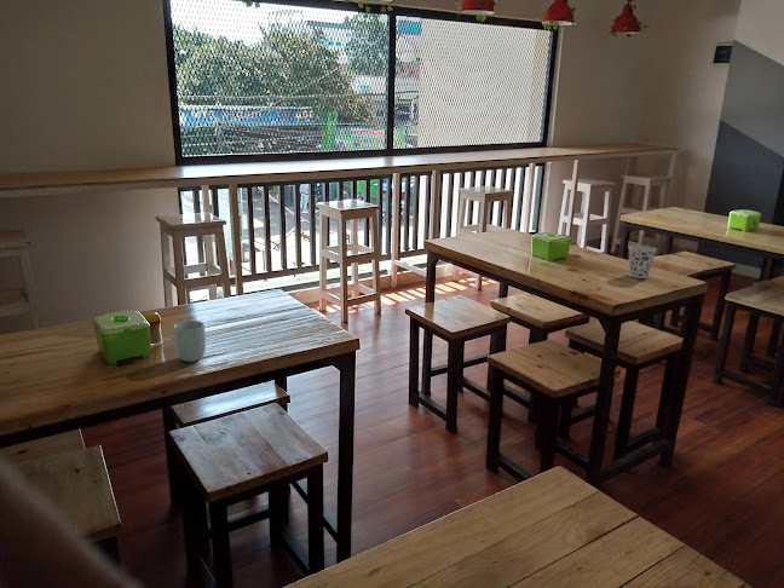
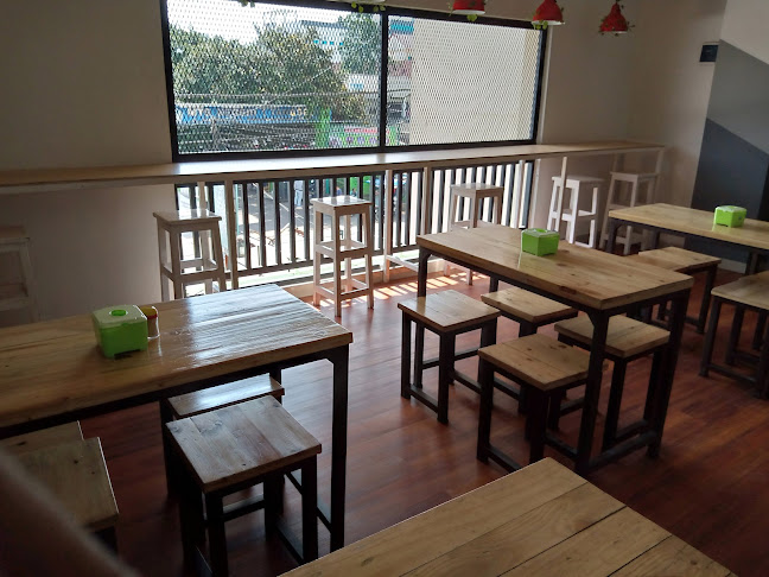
- cup (640, 261)
- cup (190, 341)
